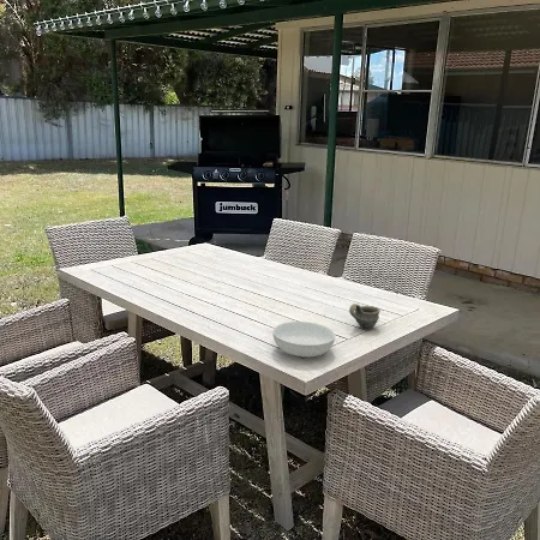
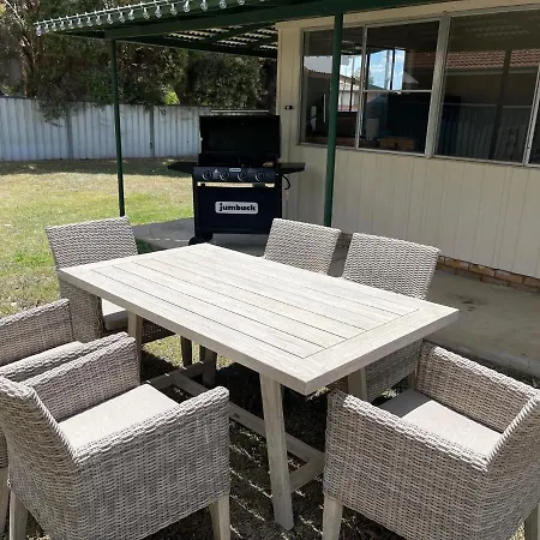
- cup (364, 314)
- serving bowl (302, 341)
